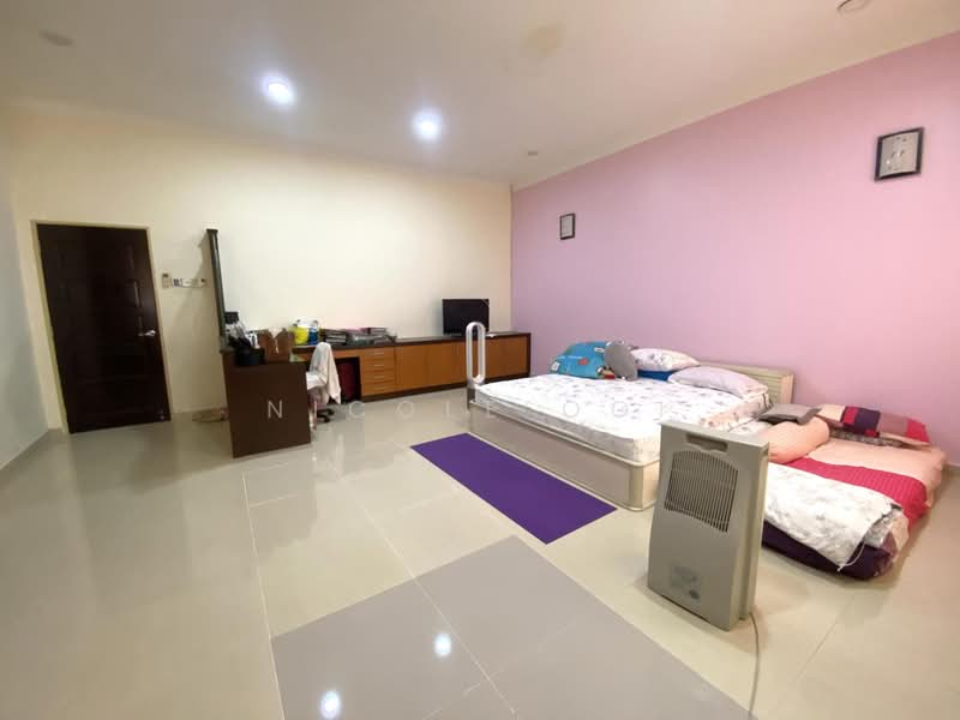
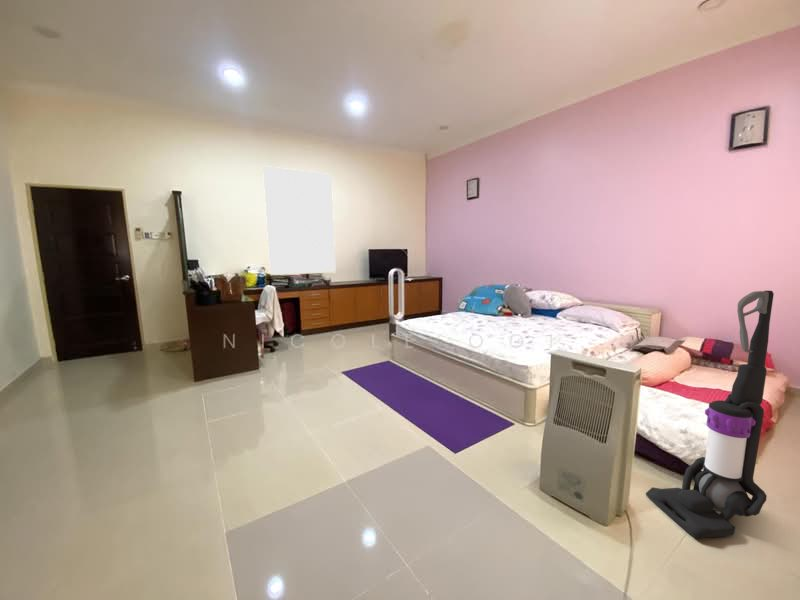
+ wall art (302, 223)
+ vacuum cleaner (722, 407)
